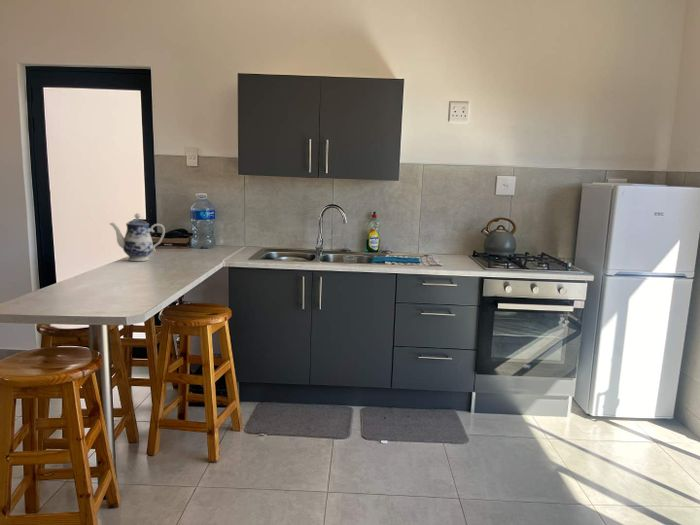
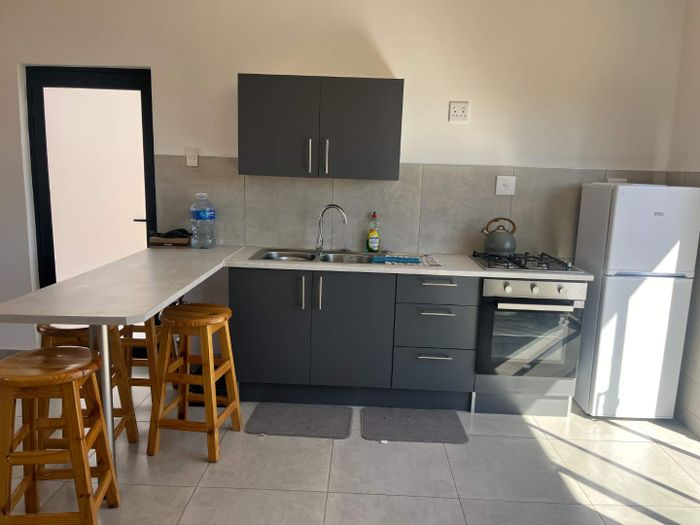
- teapot (137, 236)
